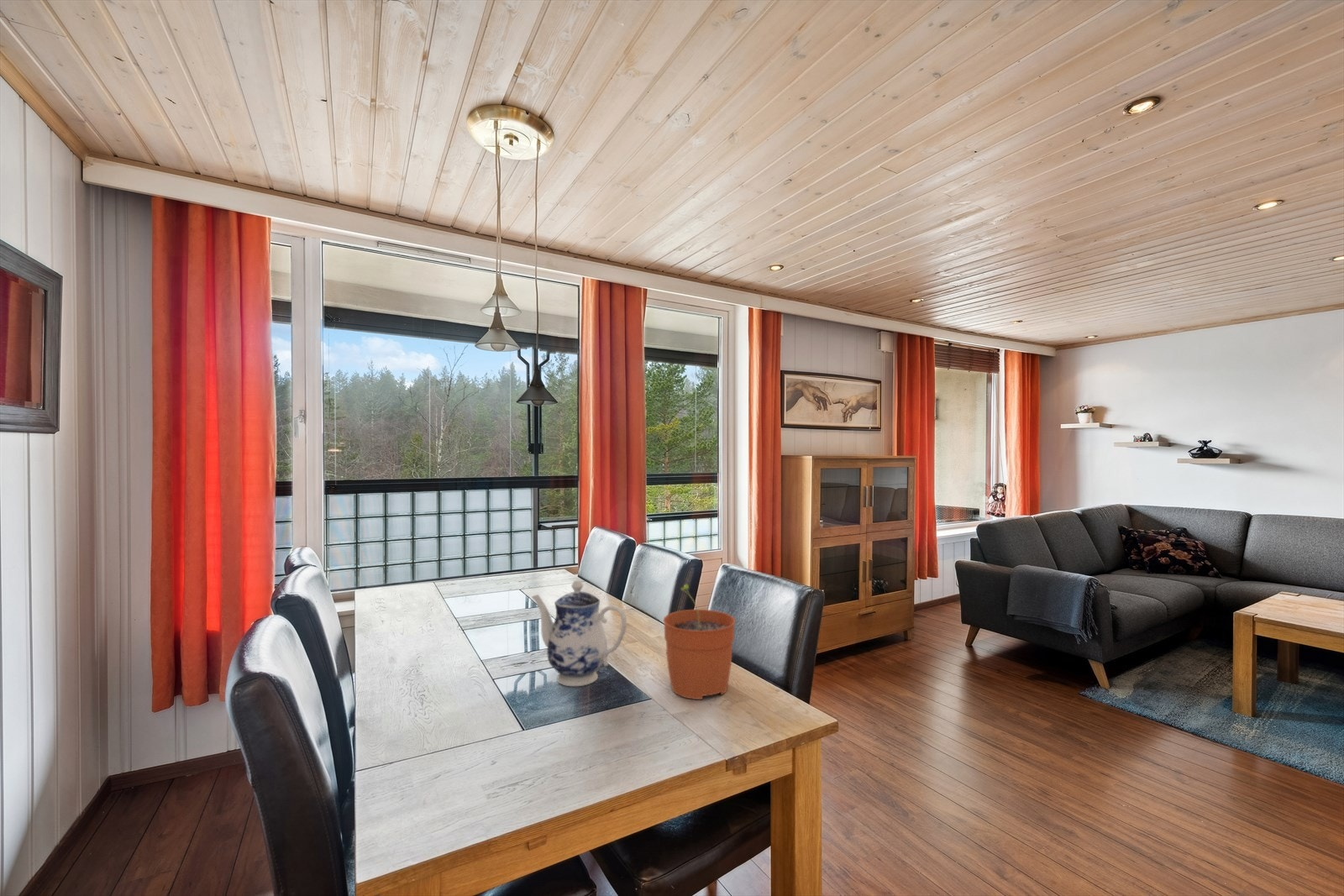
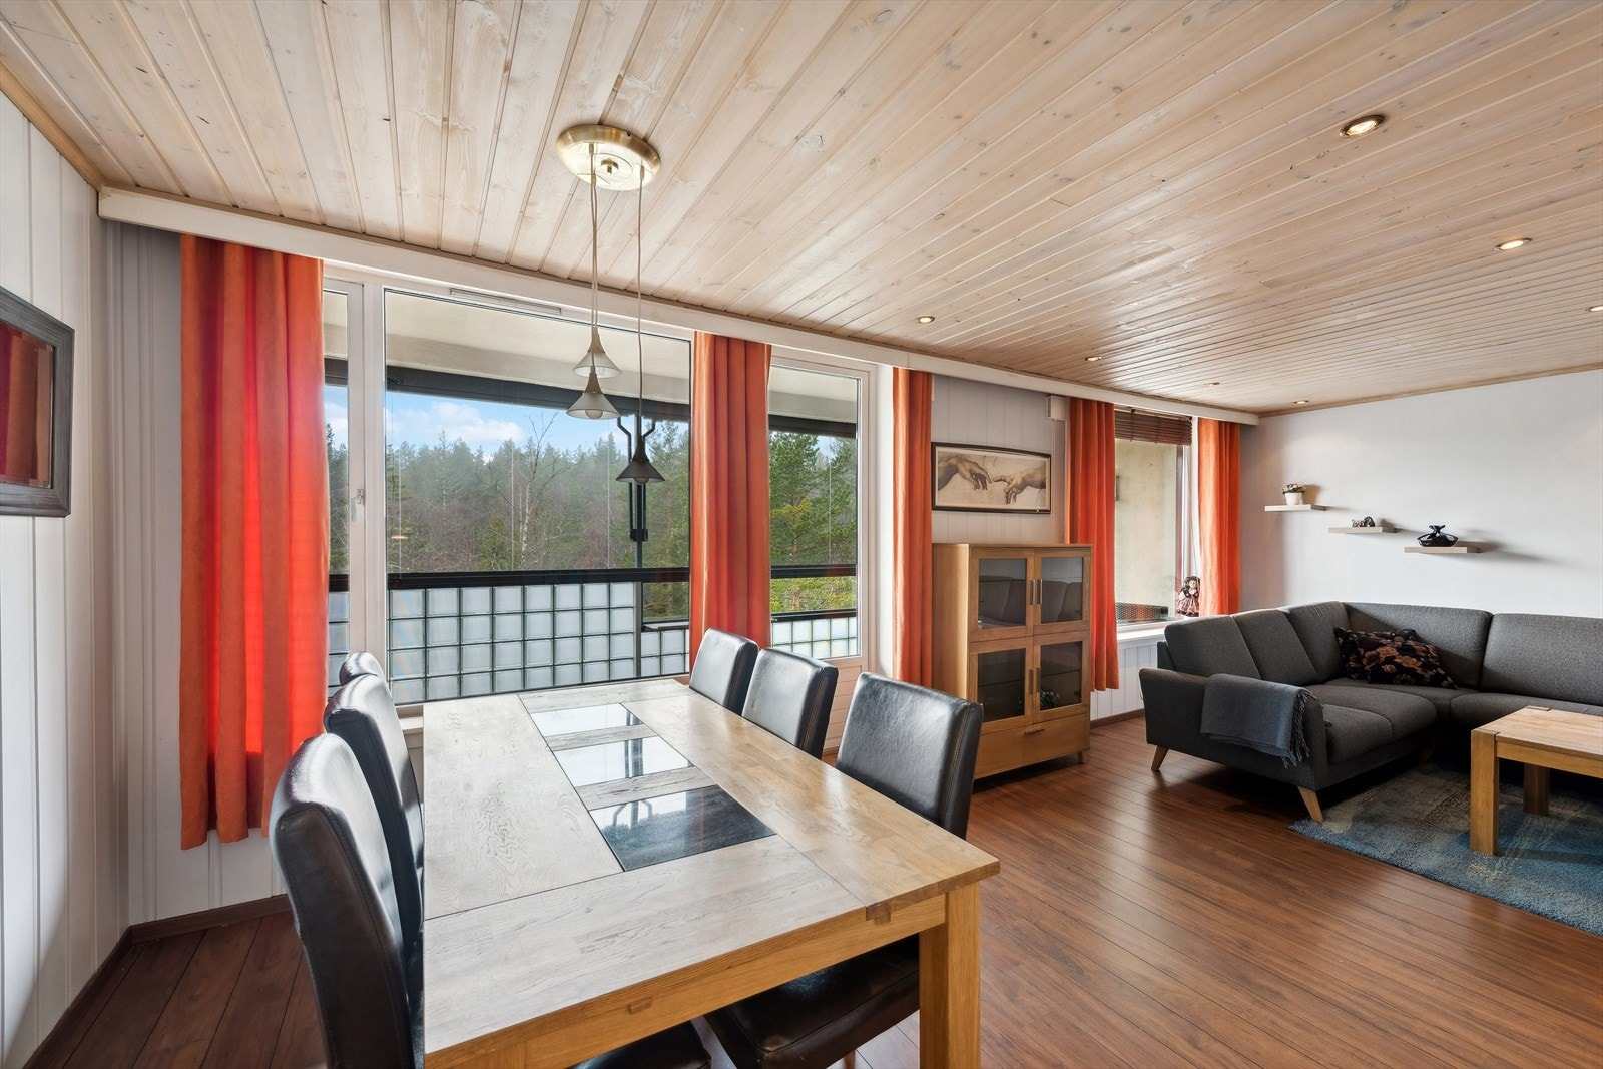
- plant pot (699, 636)
- teapot (577, 629)
